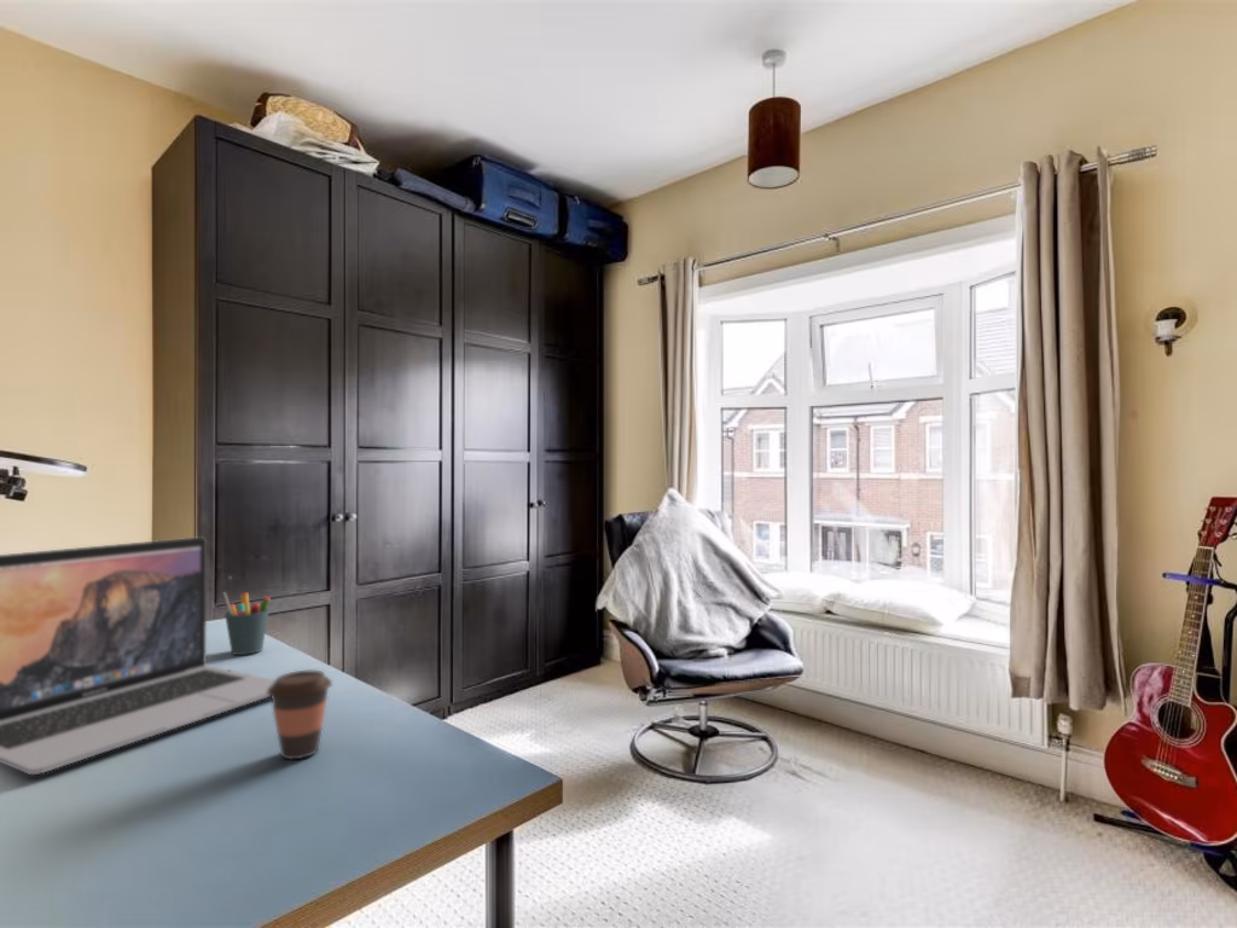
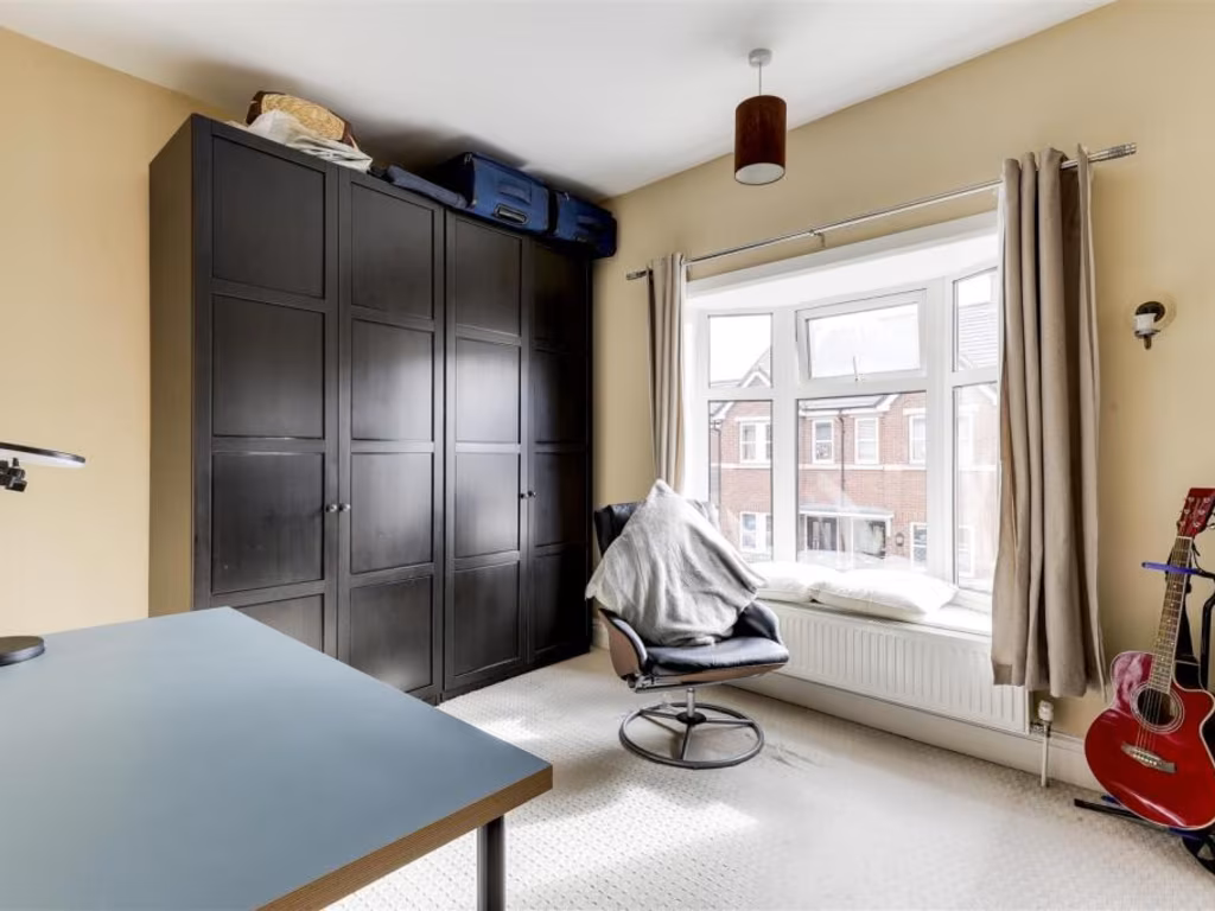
- pen holder (246, 620)
- coffee cup (300, 714)
- laptop (137, 632)
